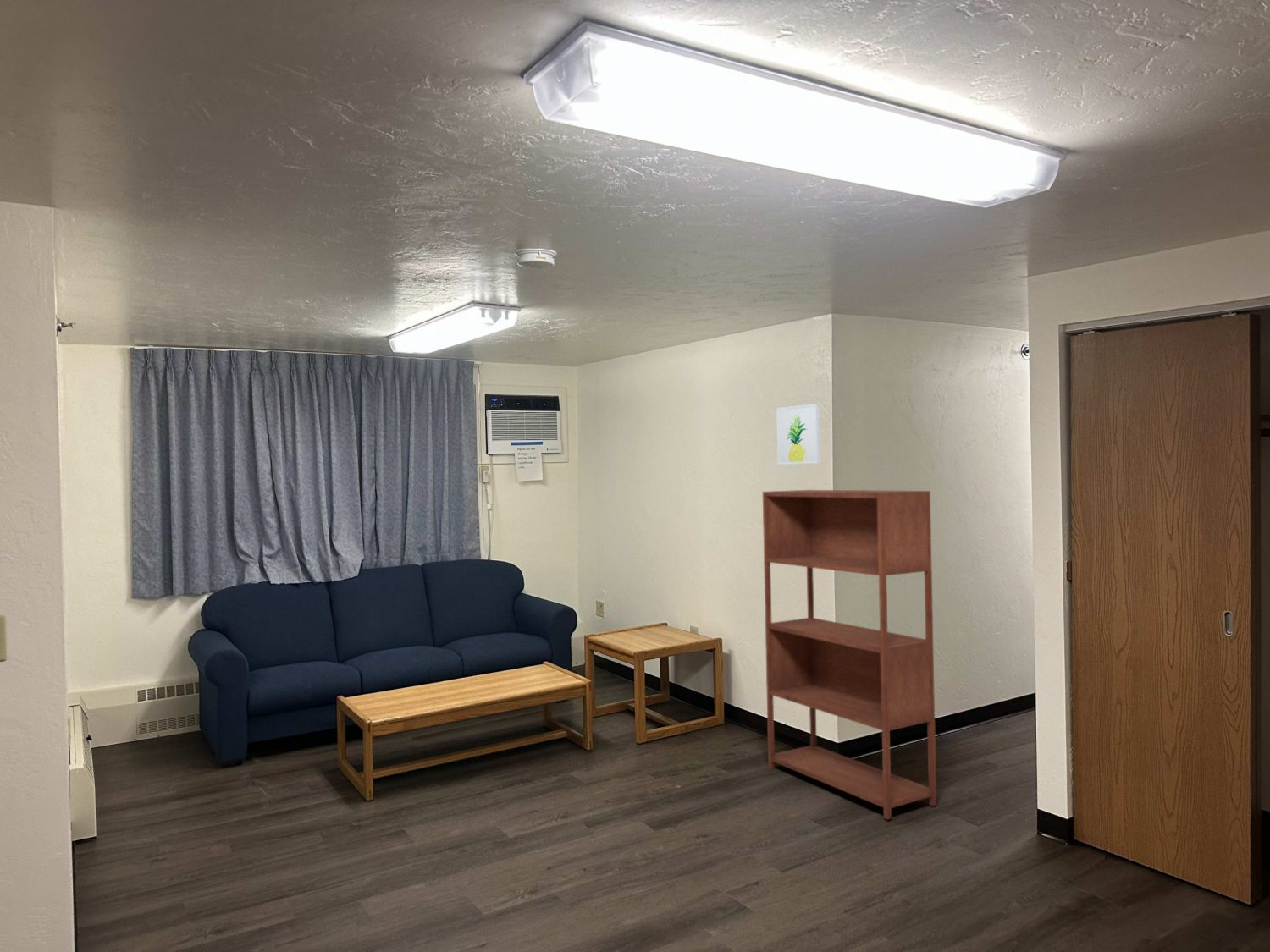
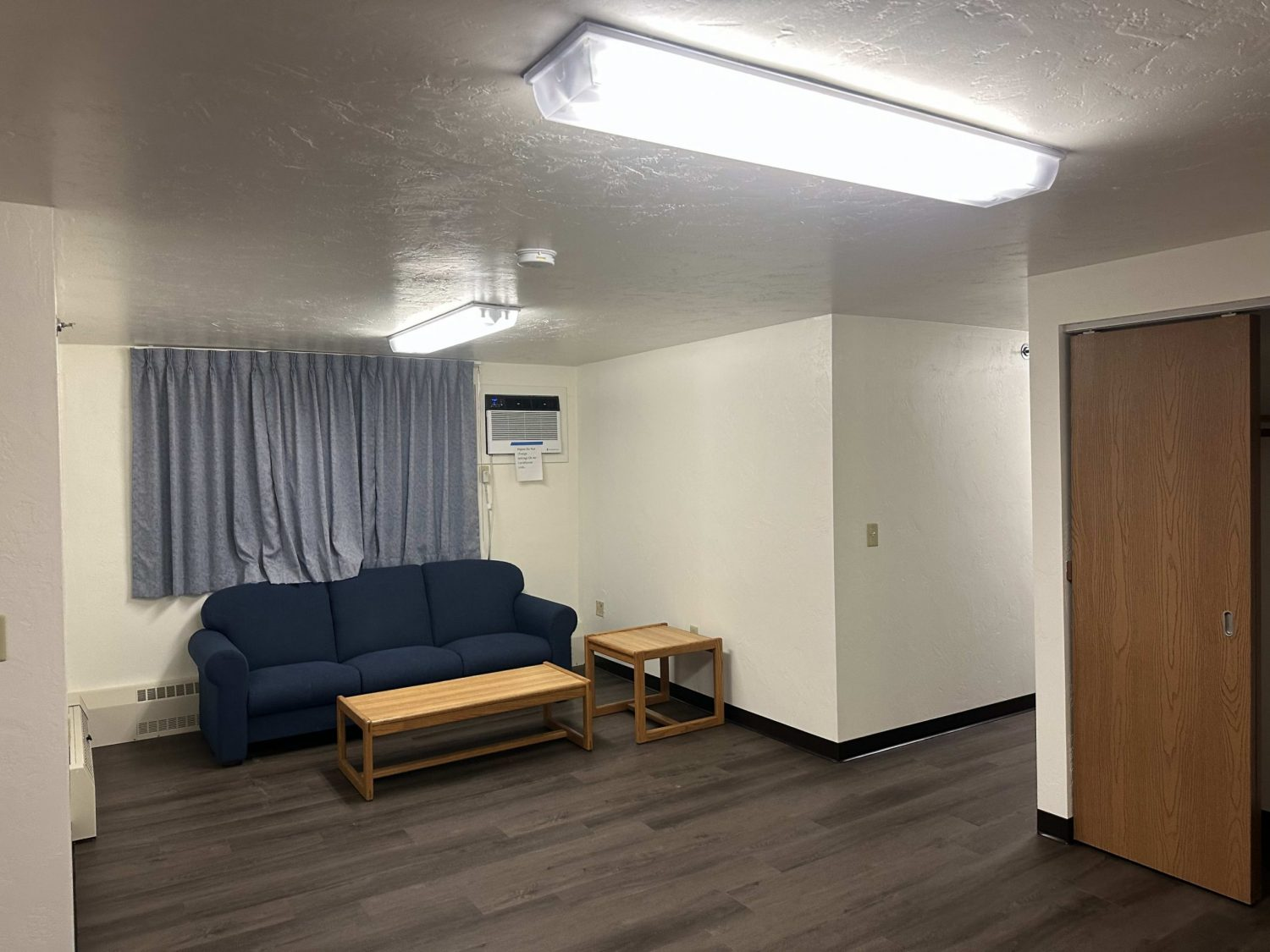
- wall art (798, 435)
- bookshelf (843, 638)
